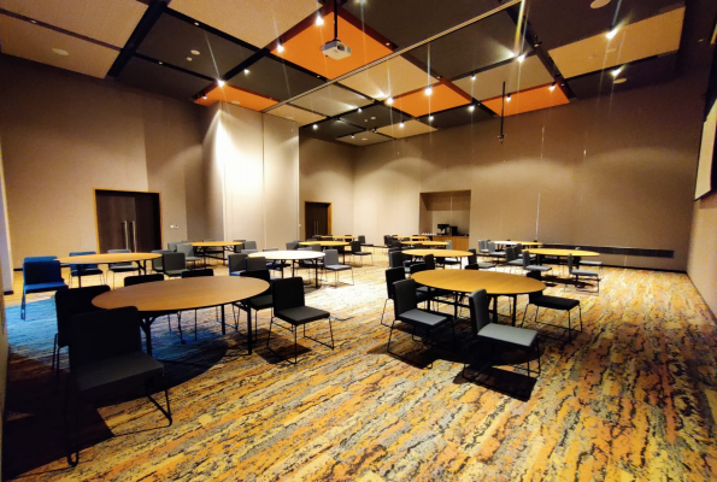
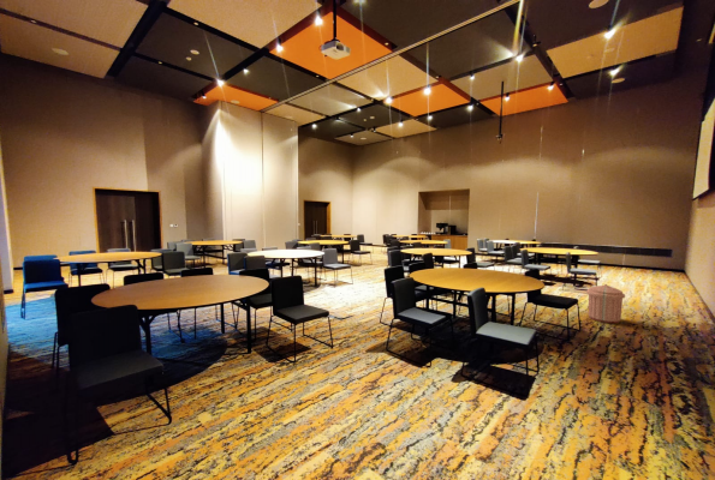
+ trash can (604, 301)
